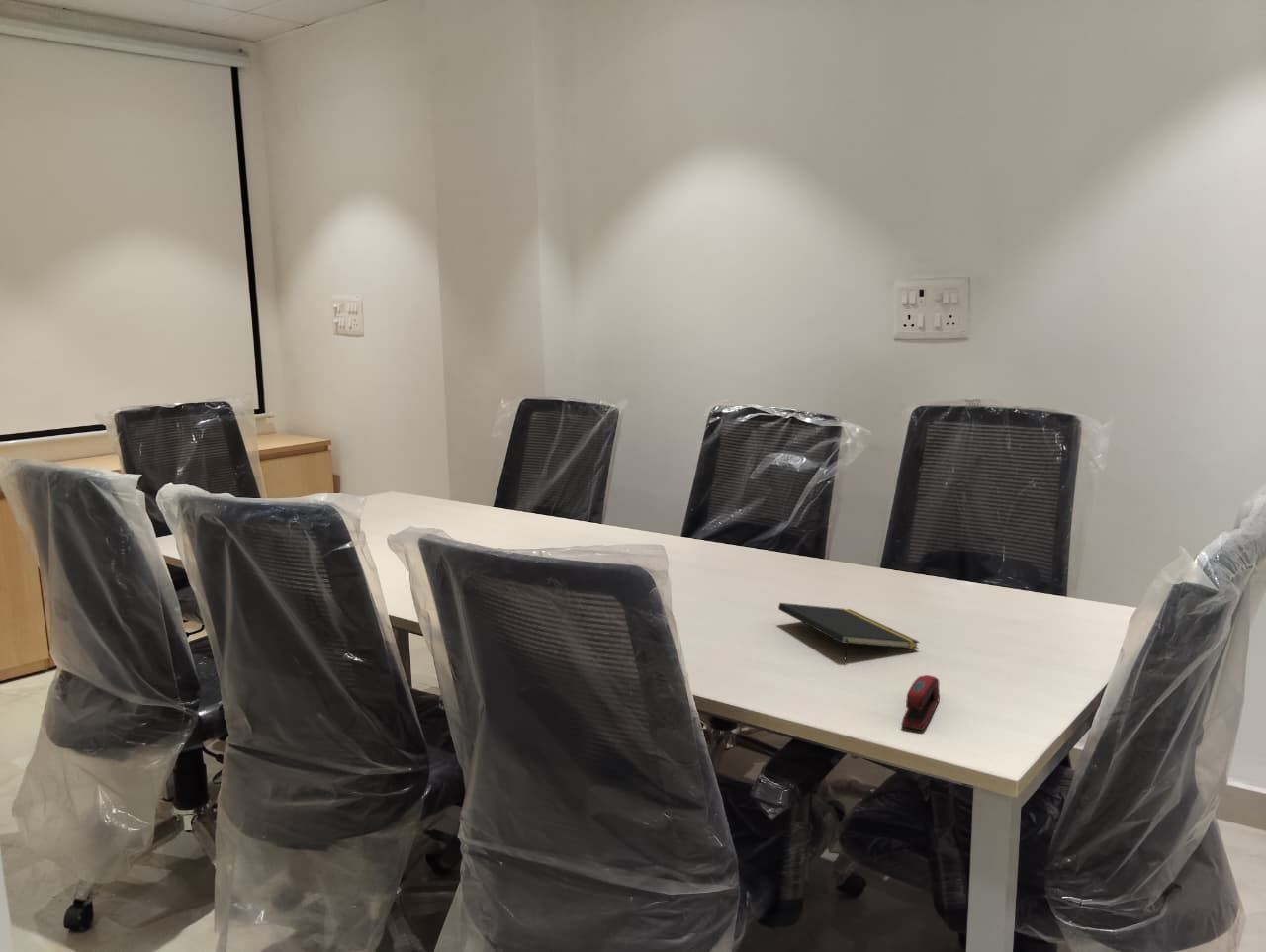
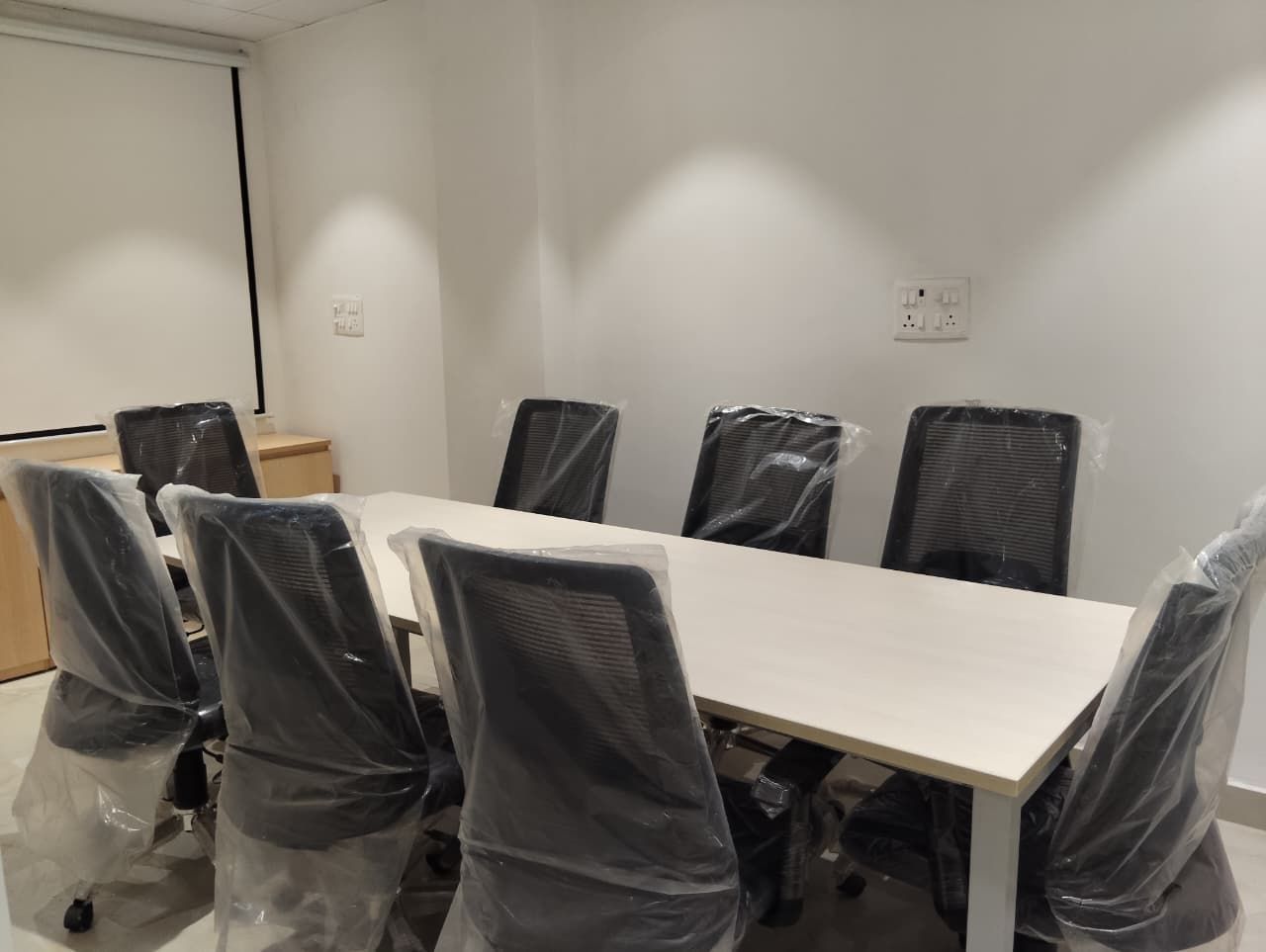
- stapler (921, 694)
- notepad (846, 625)
